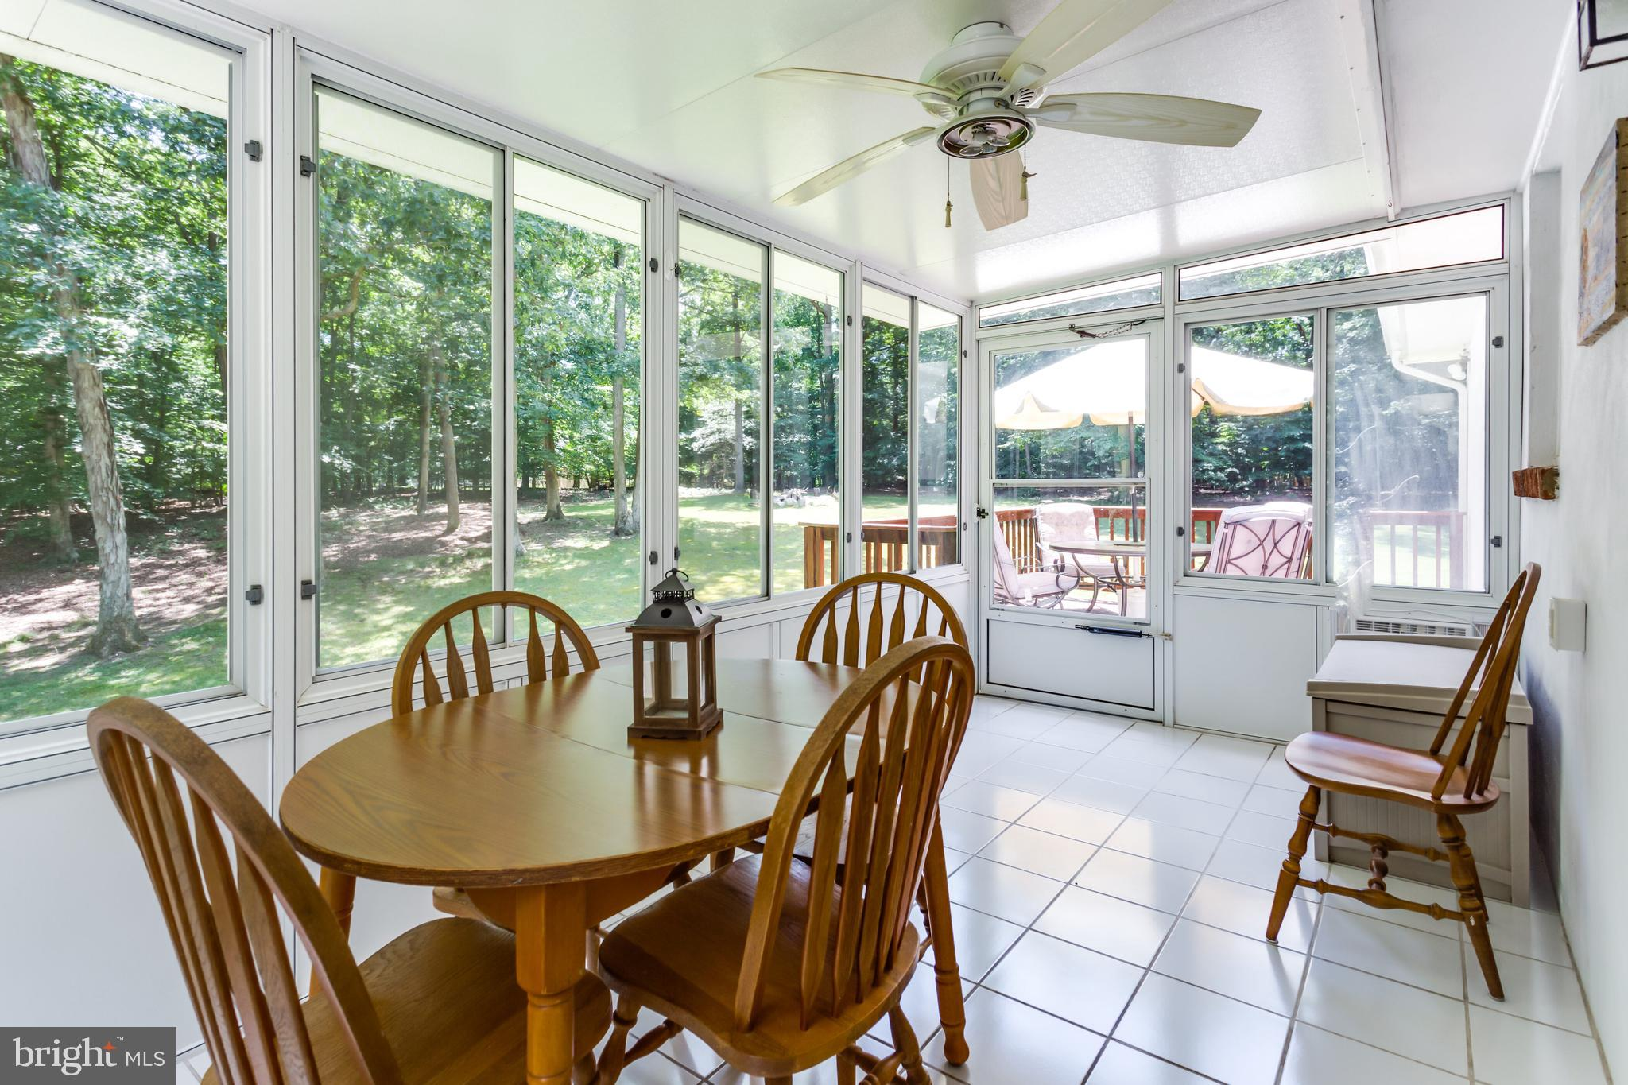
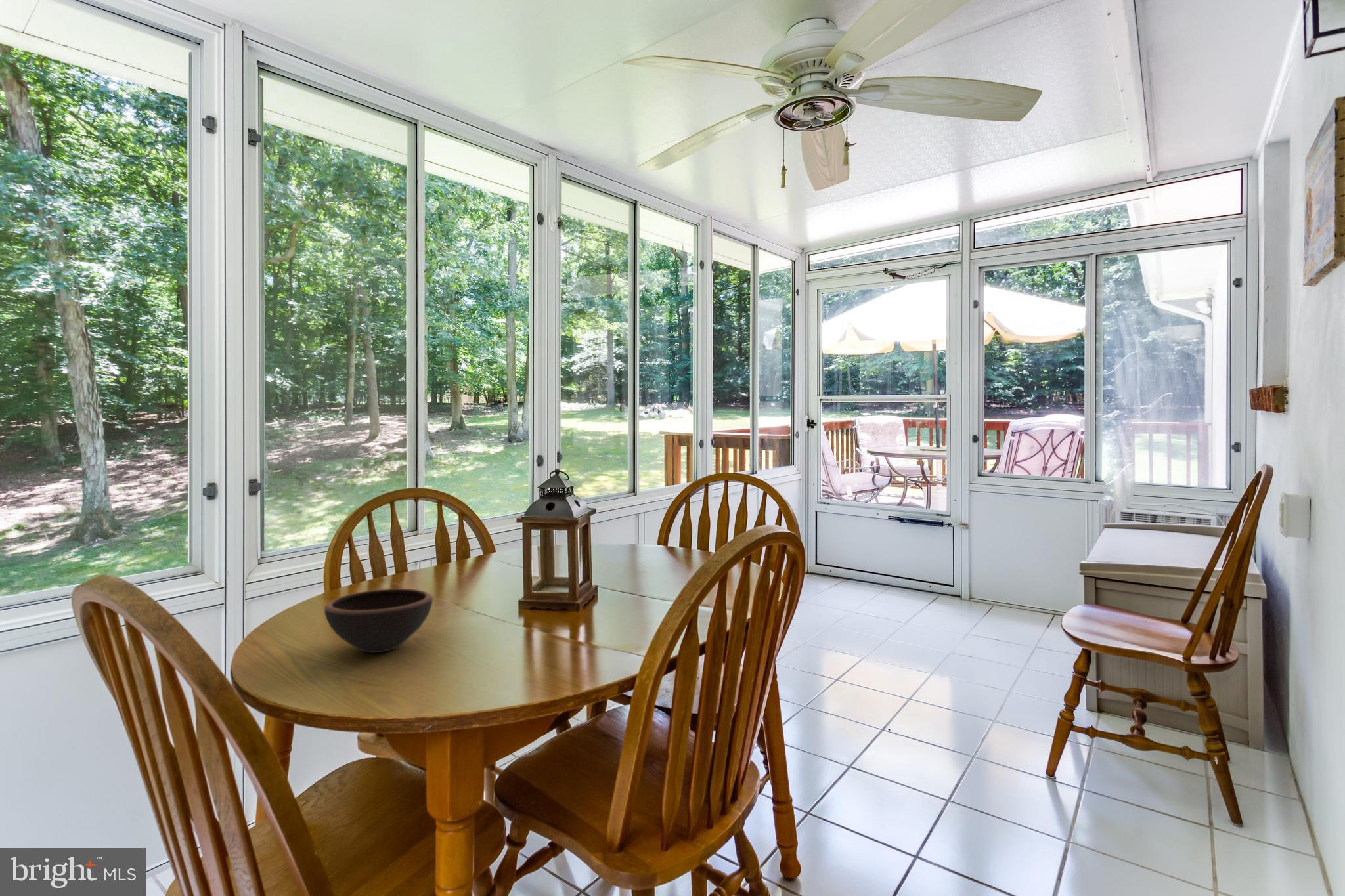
+ bowl (380, 624)
